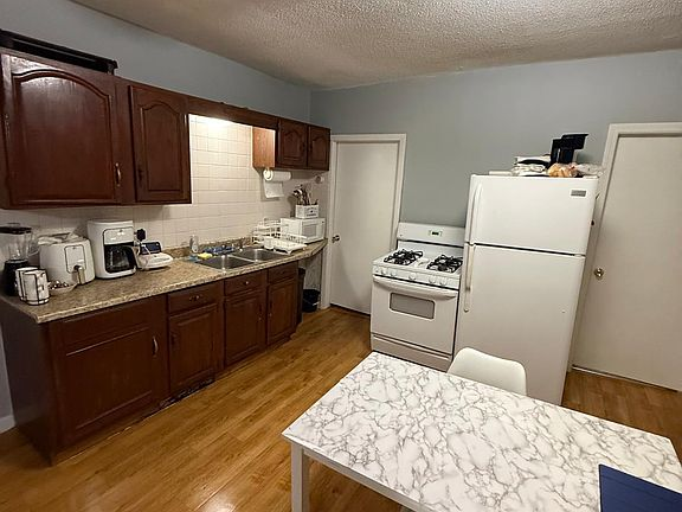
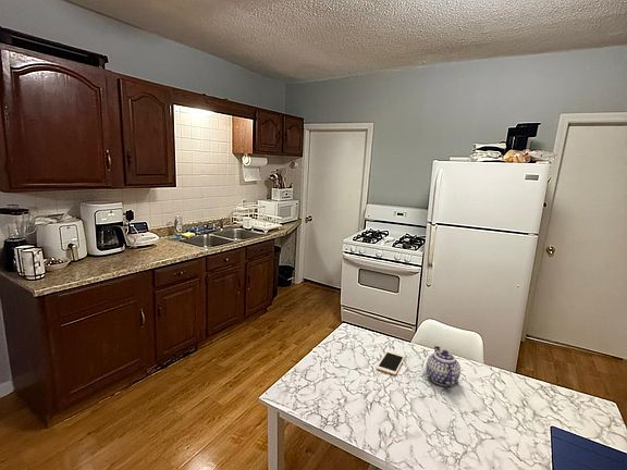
+ cell phone (391, 361)
+ teapot (443, 364)
